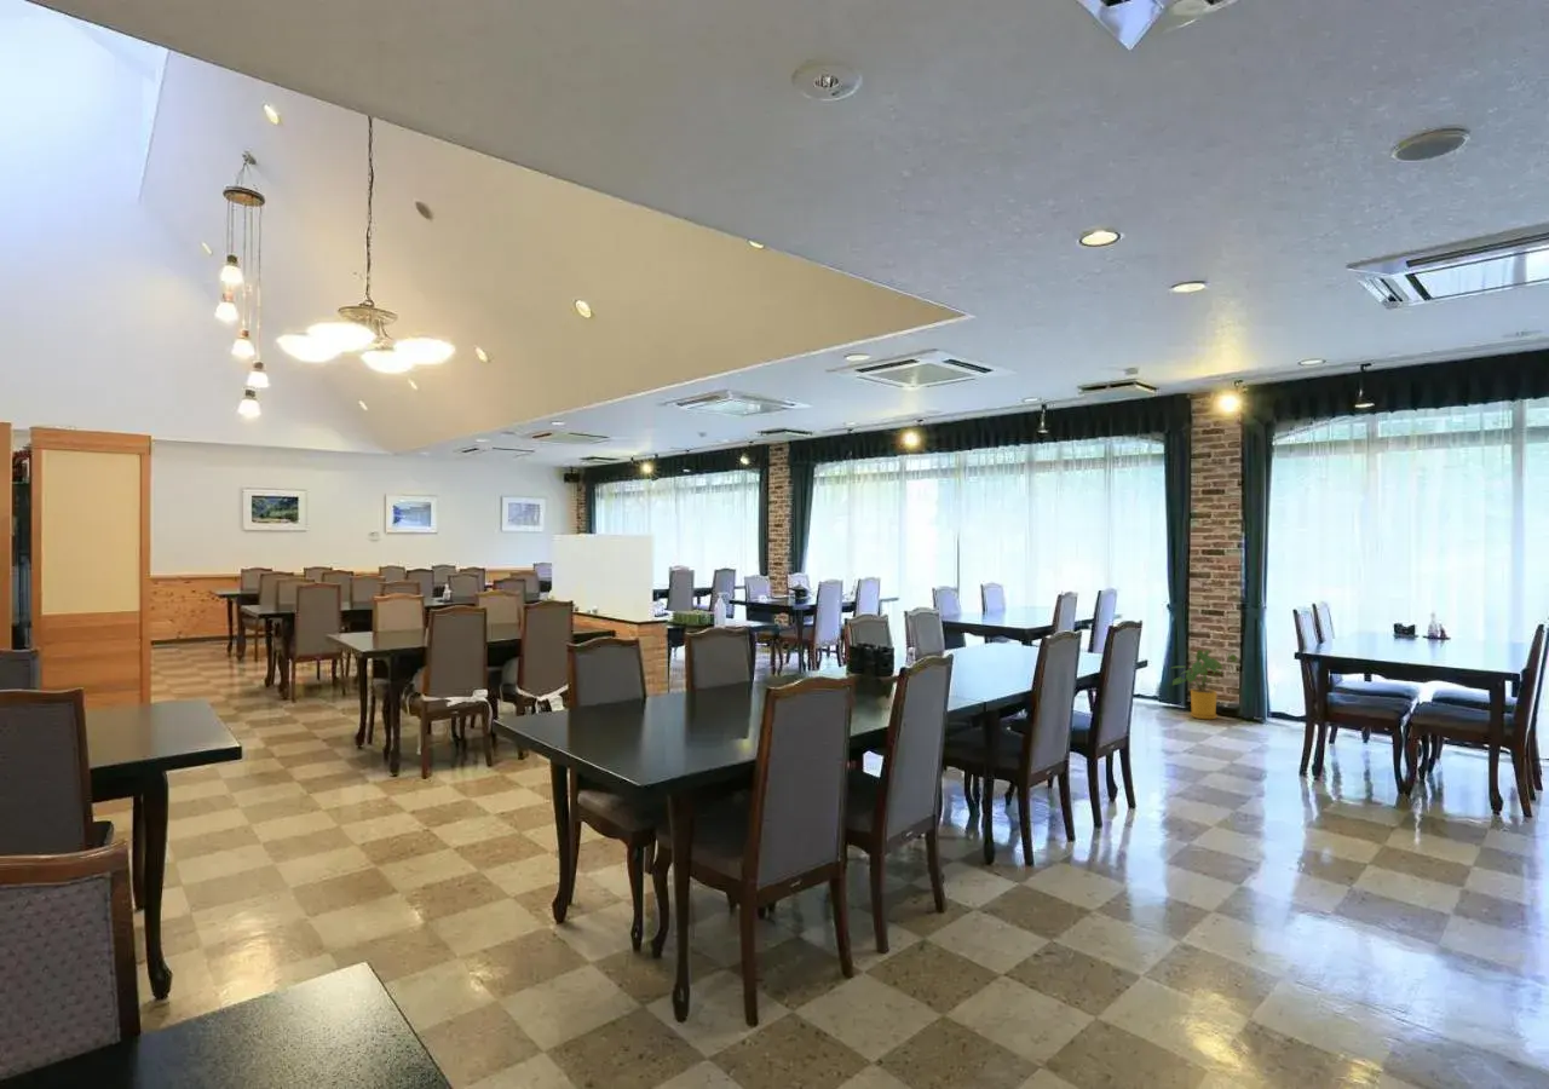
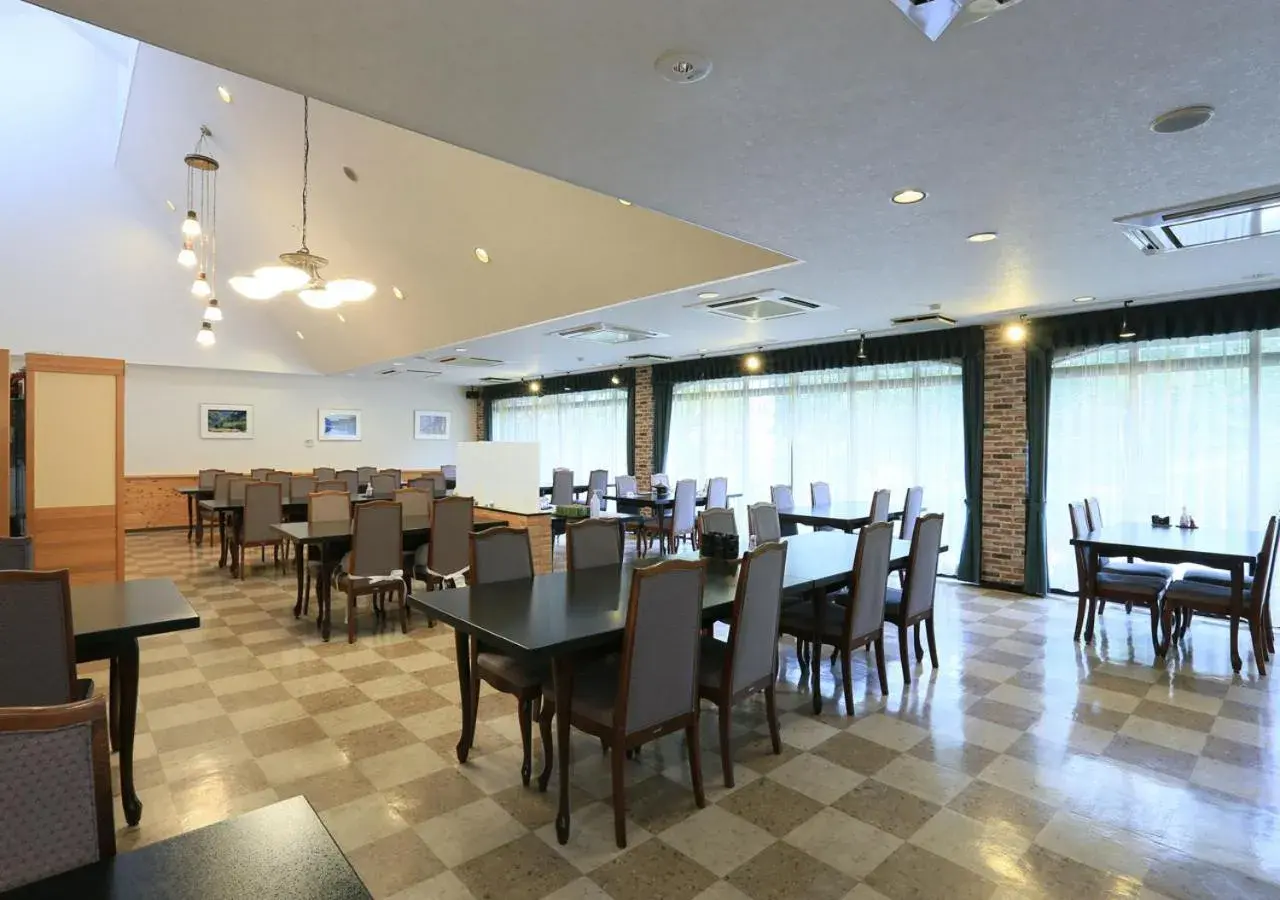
- house plant (1202, 684)
